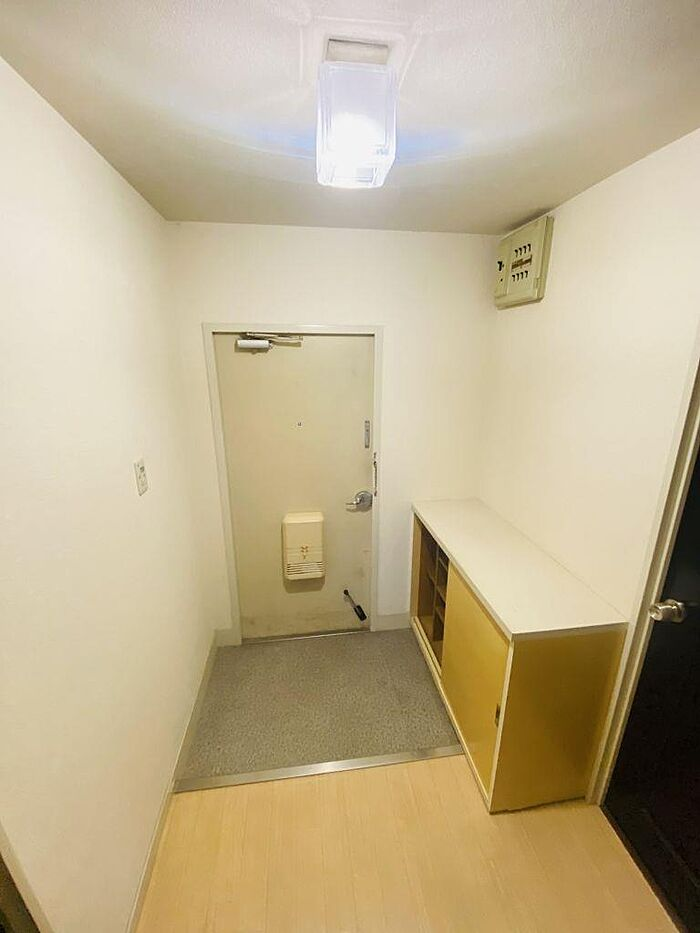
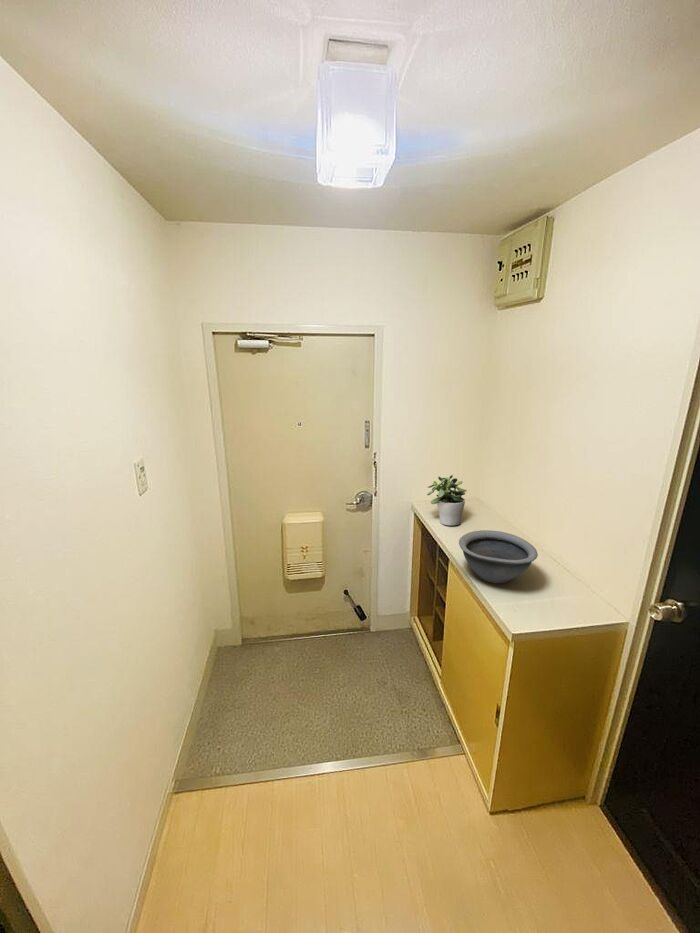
+ bowl (496, 560)
+ potted plant (444, 498)
